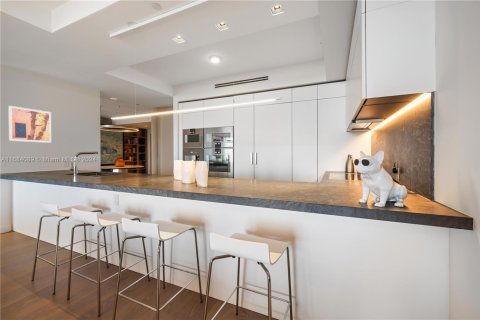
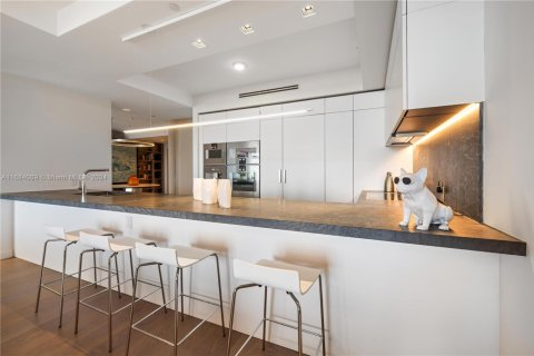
- wall art (31, 125)
